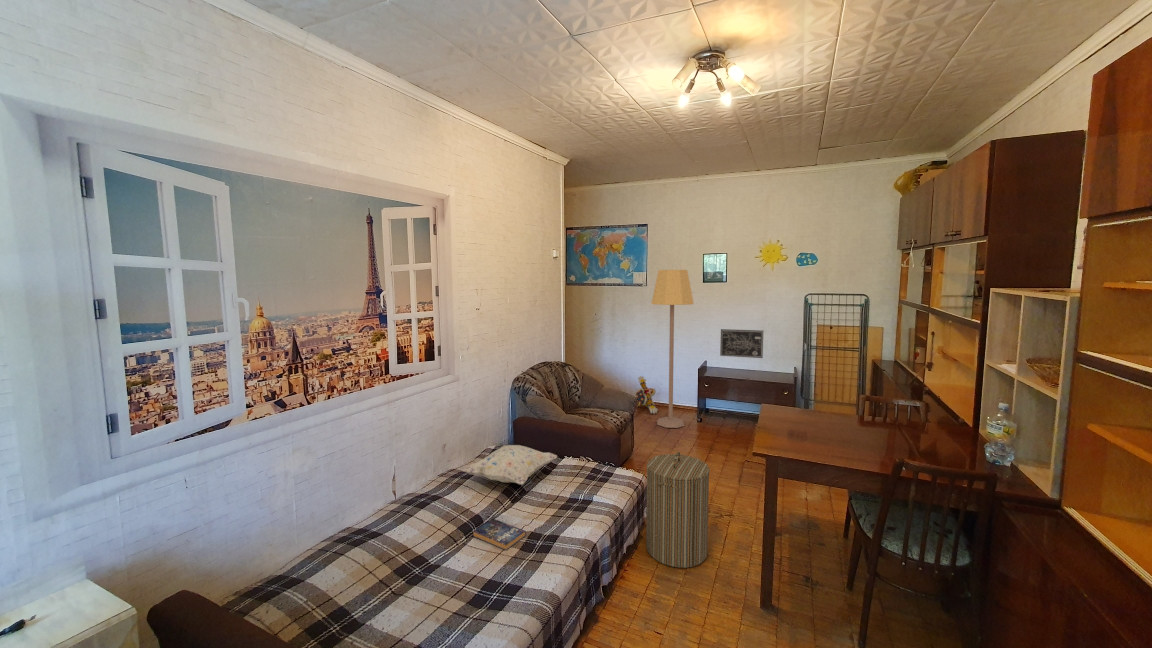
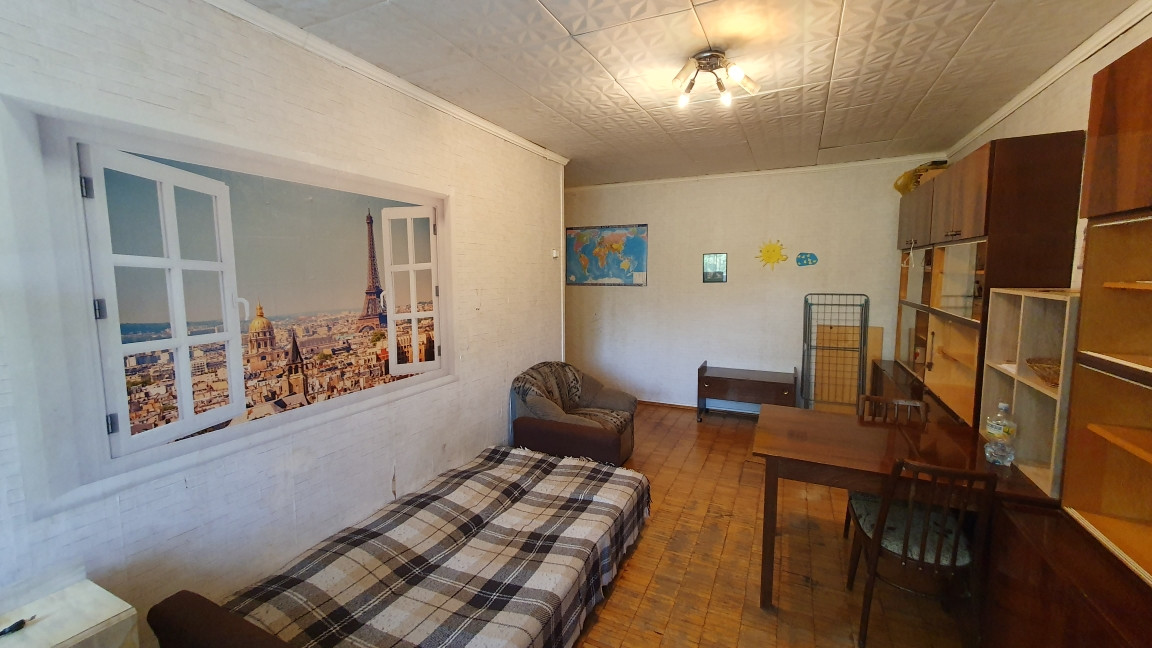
- lamp (671, 348)
- plush toy (647, 393)
- decorative pillow (512, 463)
- laundry hamper (677, 501)
- wall art (741, 343)
- book (499, 533)
